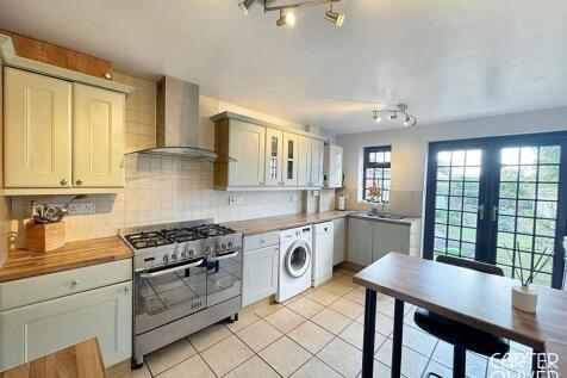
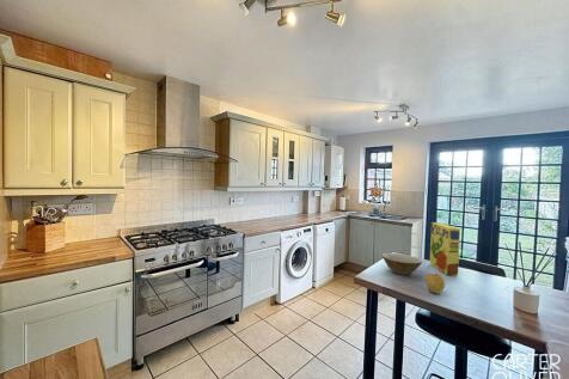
+ cereal box (443, 247)
+ apple (434, 282)
+ bowl (400, 264)
